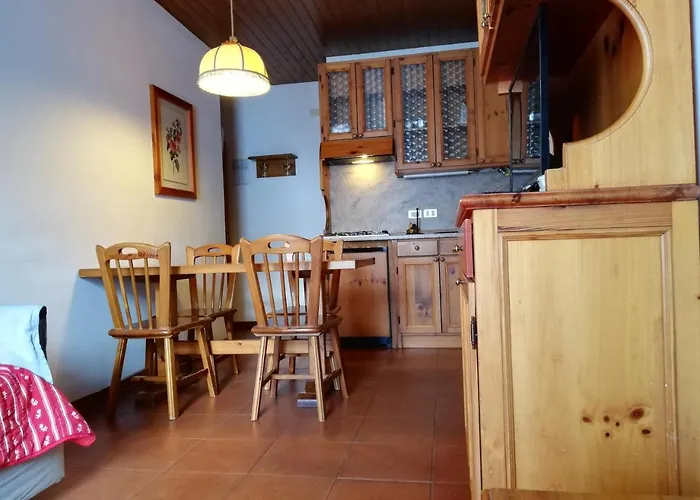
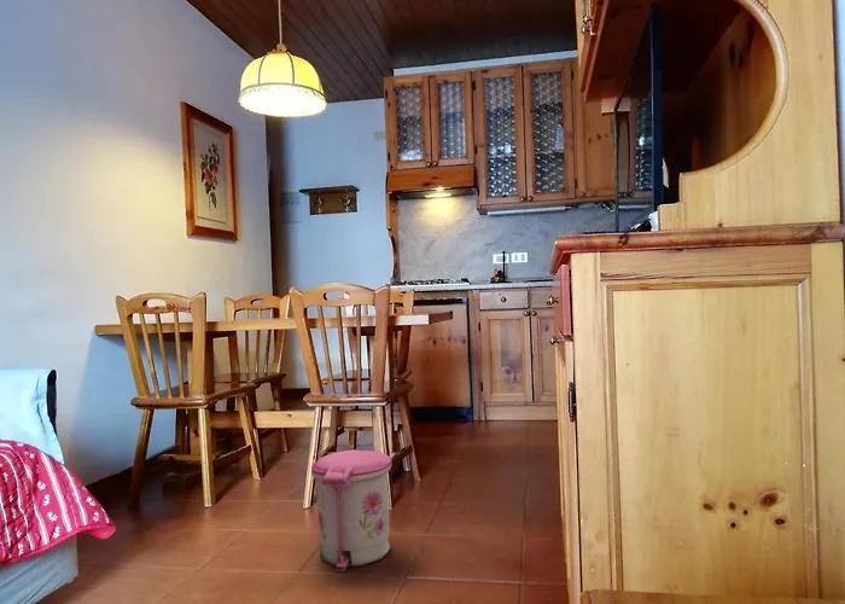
+ trash can (352, 503)
